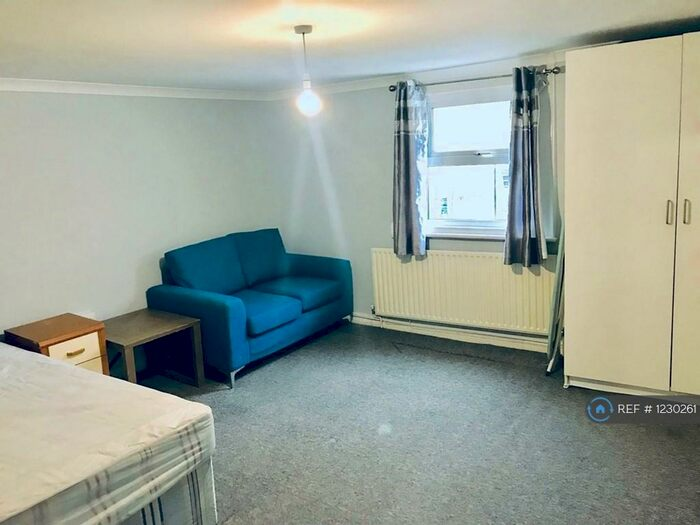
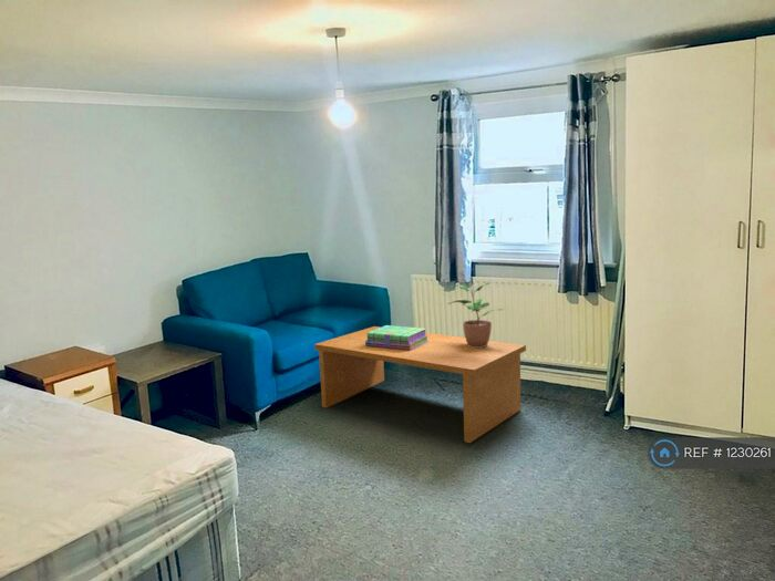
+ potted plant (476, 313)
+ coffee table (418, 366)
+ stack of books (396, 336)
